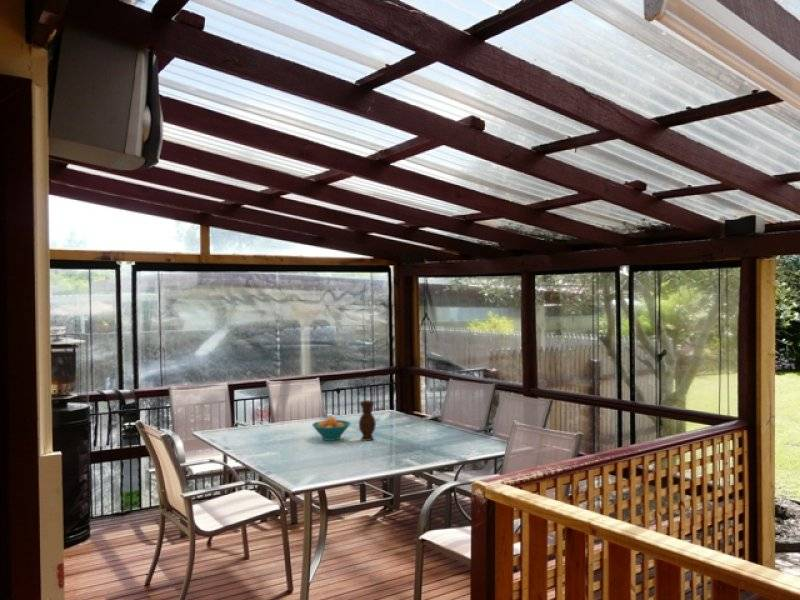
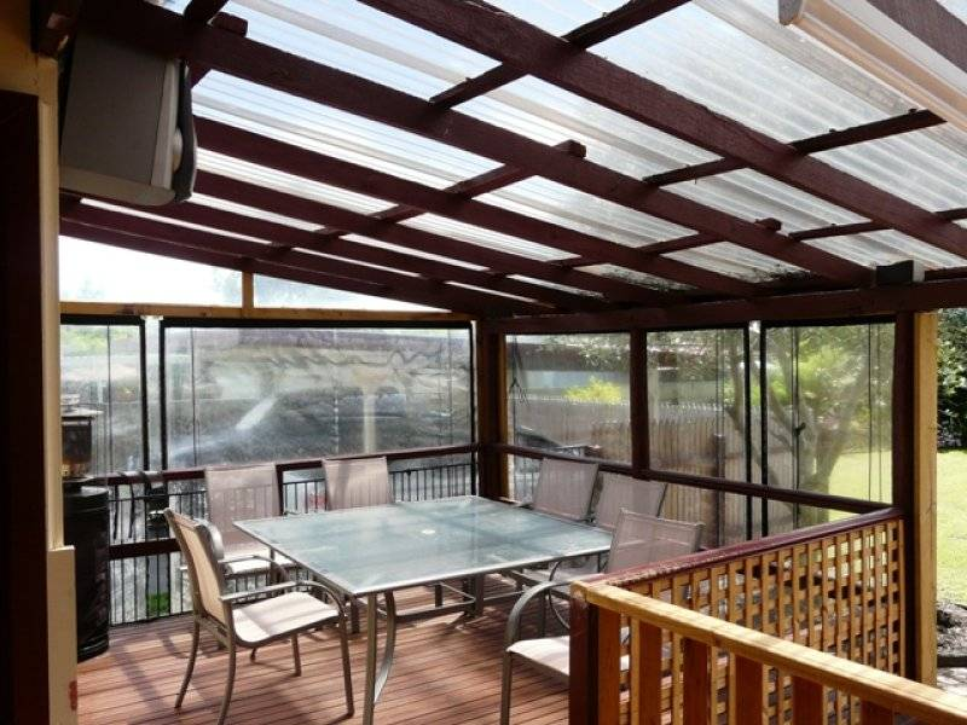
- fruit bowl (331, 427)
- vase (367, 420)
